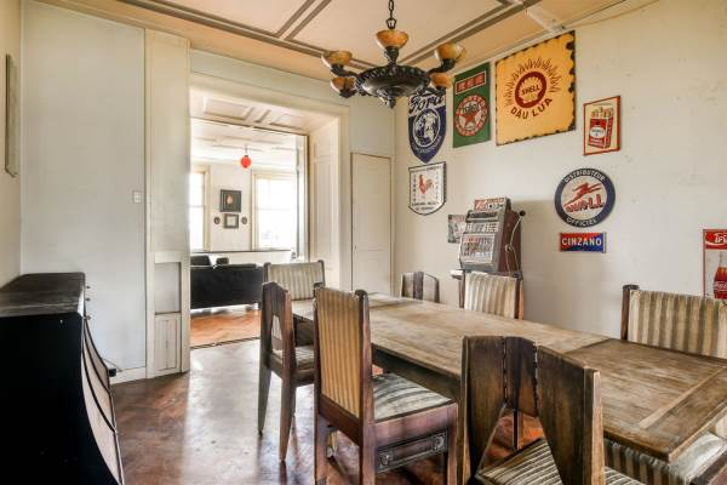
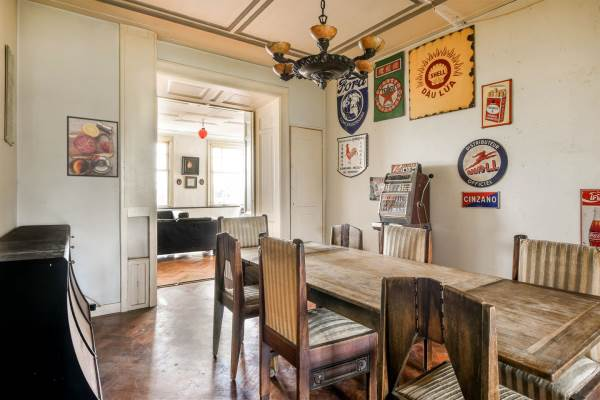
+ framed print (93, 147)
